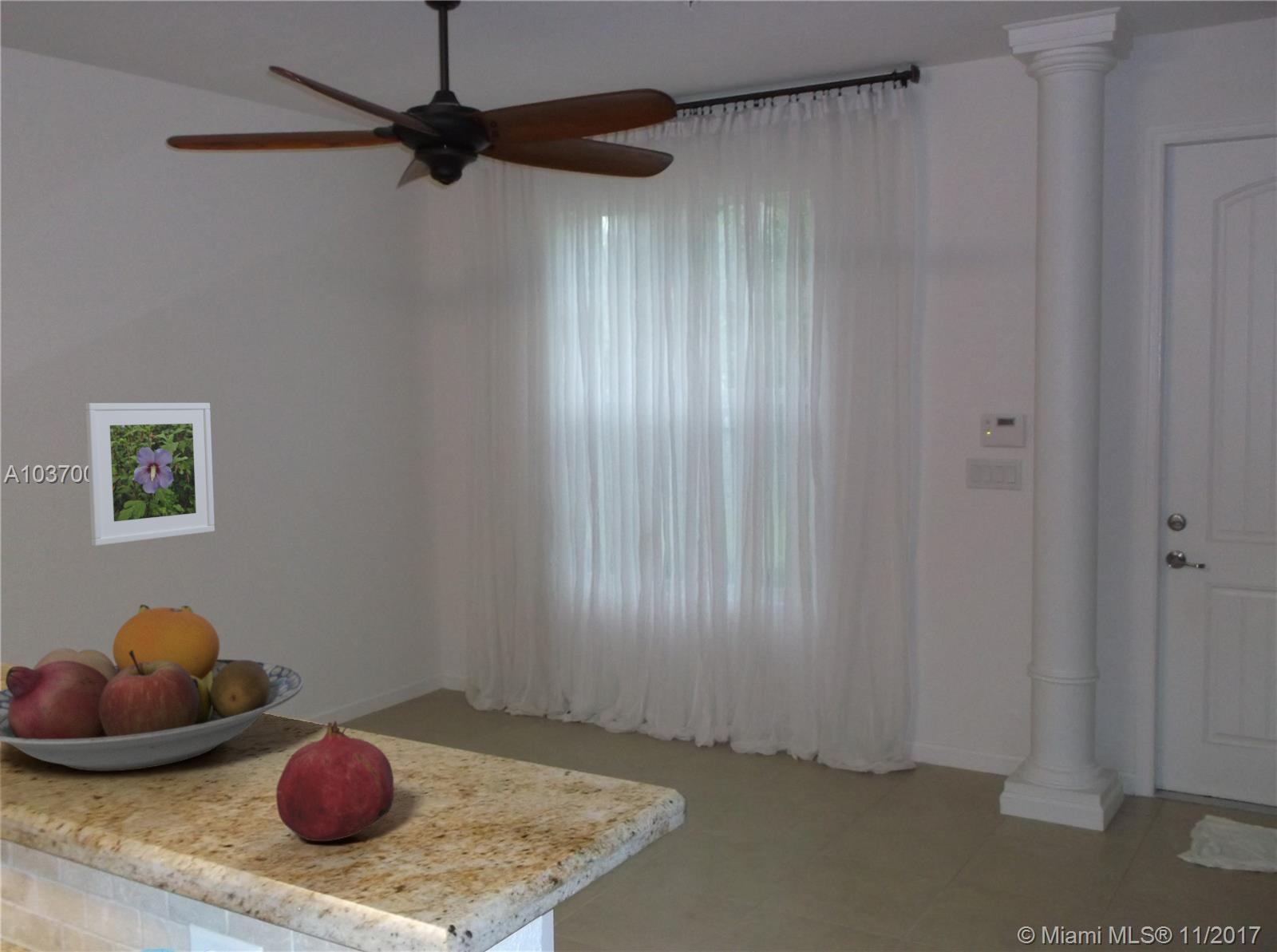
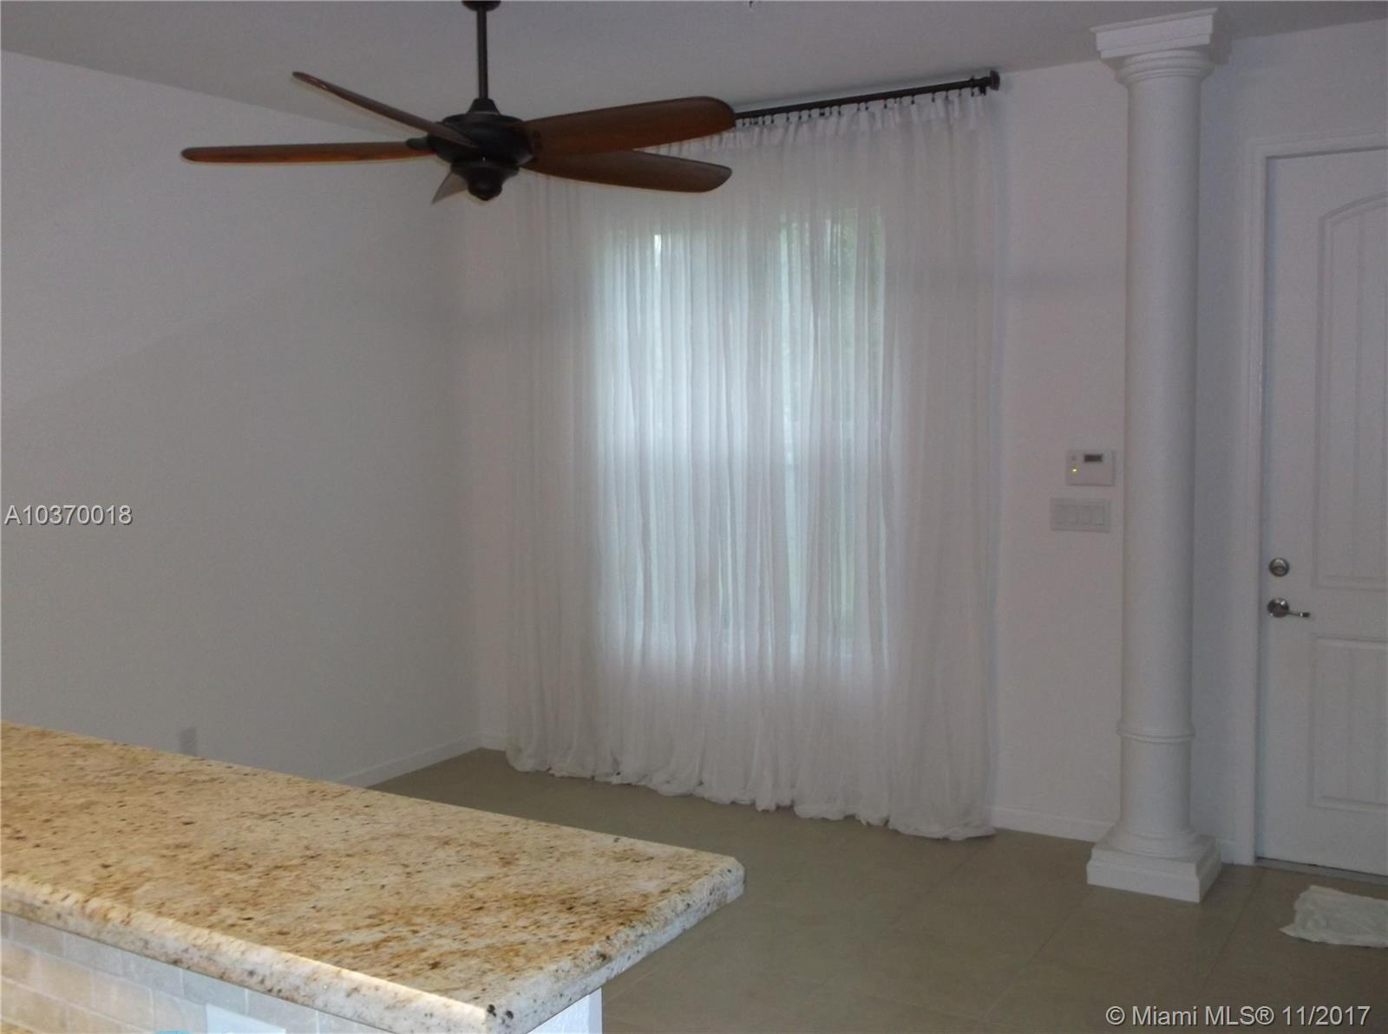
- fruit bowl (140, 681)
- fruit (335, 778)
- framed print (153, 471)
